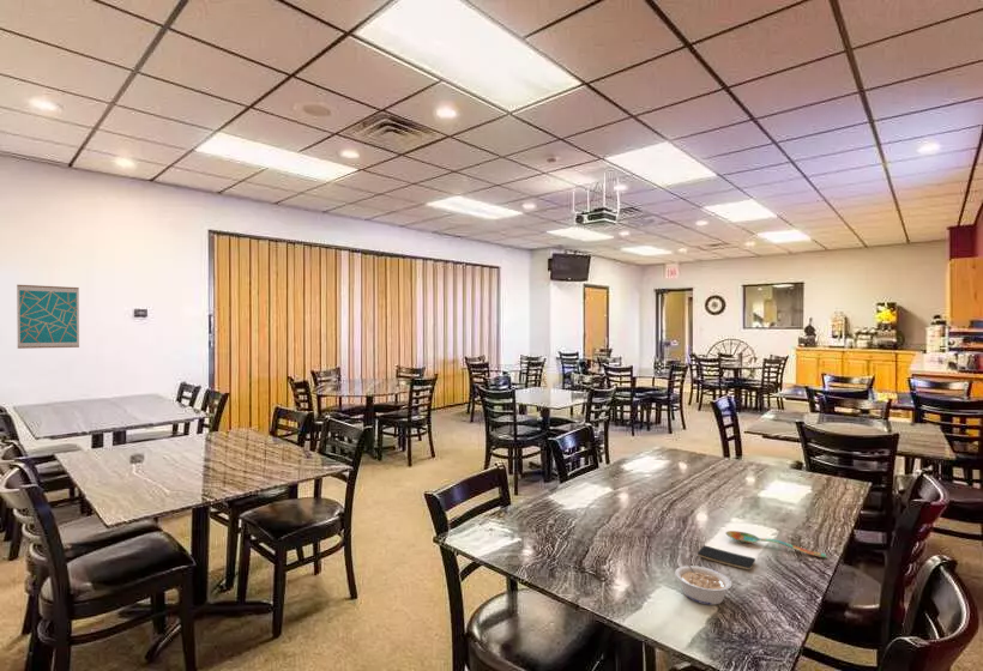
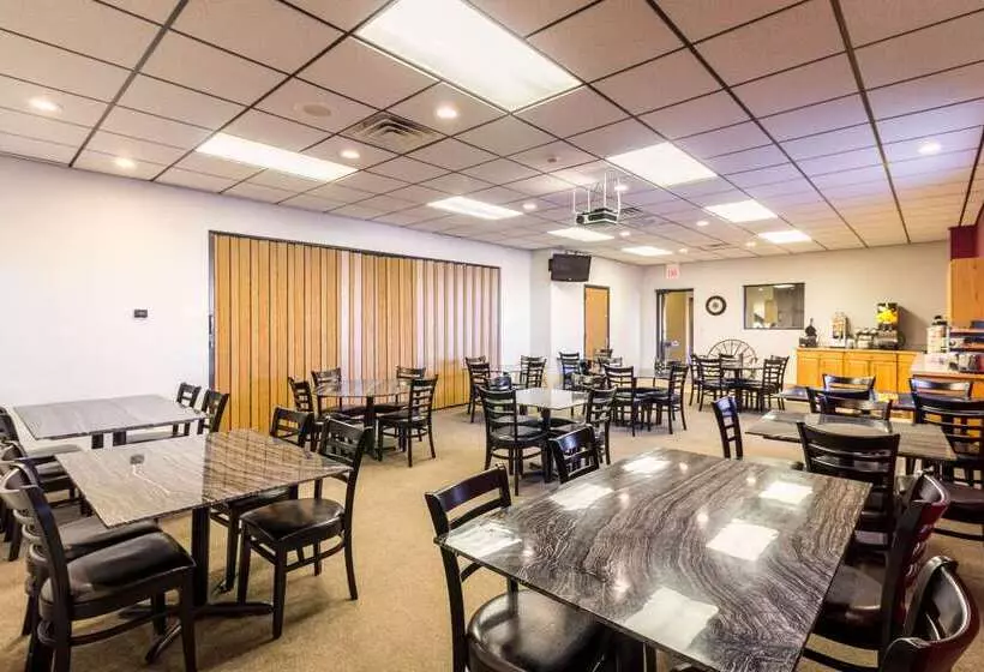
- smartphone (725, 557)
- wall art (49, 316)
- legume (700, 584)
- spoon (773, 542)
